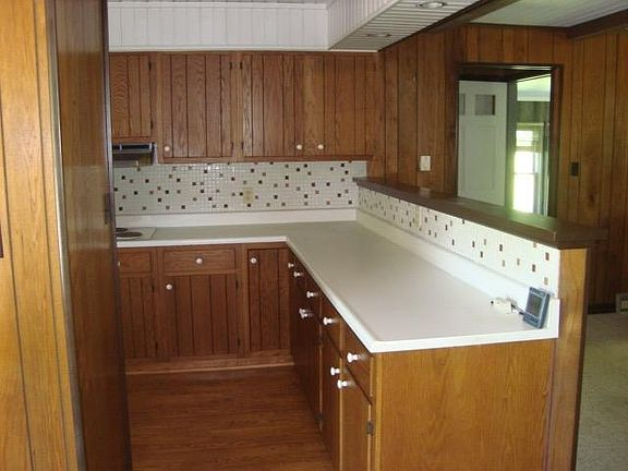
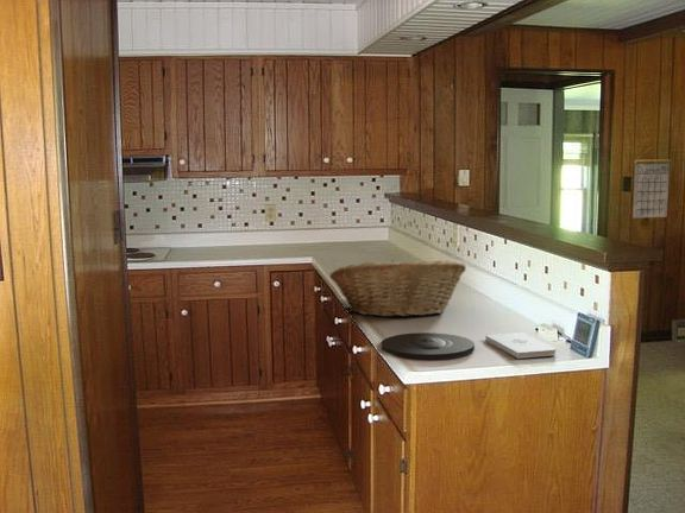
+ fruit basket (397, 283)
+ notepad (520, 344)
+ calendar (651, 182)
+ plate (427, 342)
